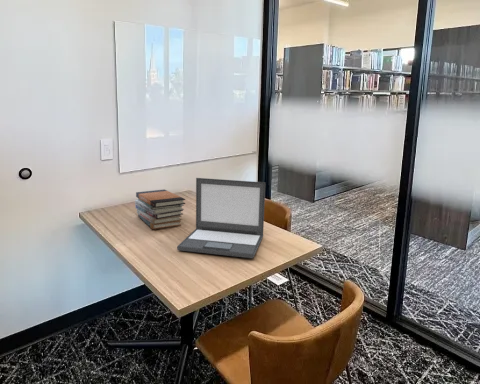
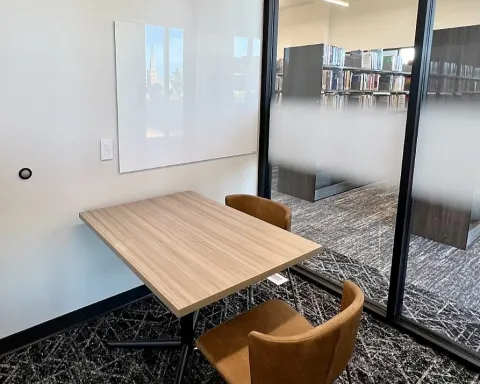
- laptop (223, 214)
- book stack (159, 208)
